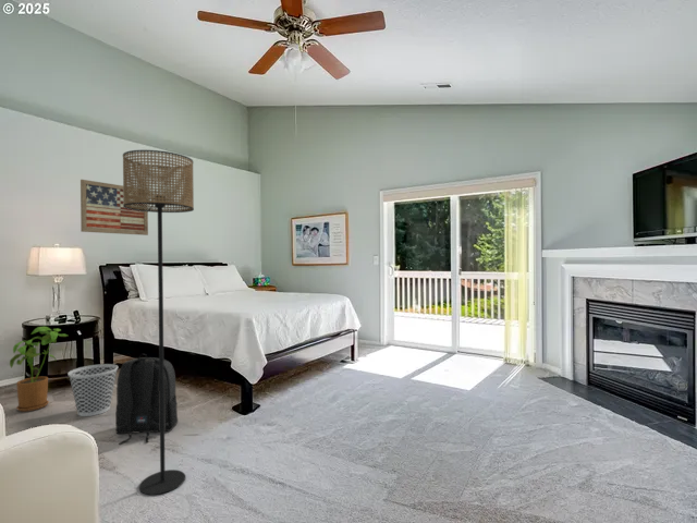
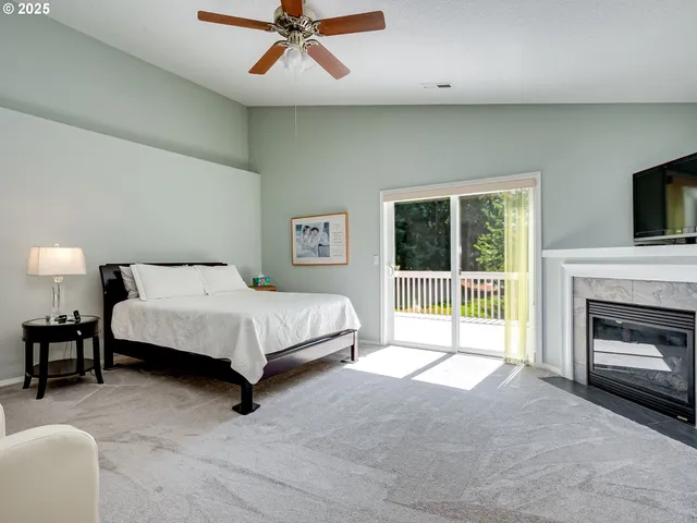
- wastebasket (94, 390)
- backpack (145, 392)
- floor lamp (160, 320)
- house plant (32, 367)
- wall art (117, 209)
